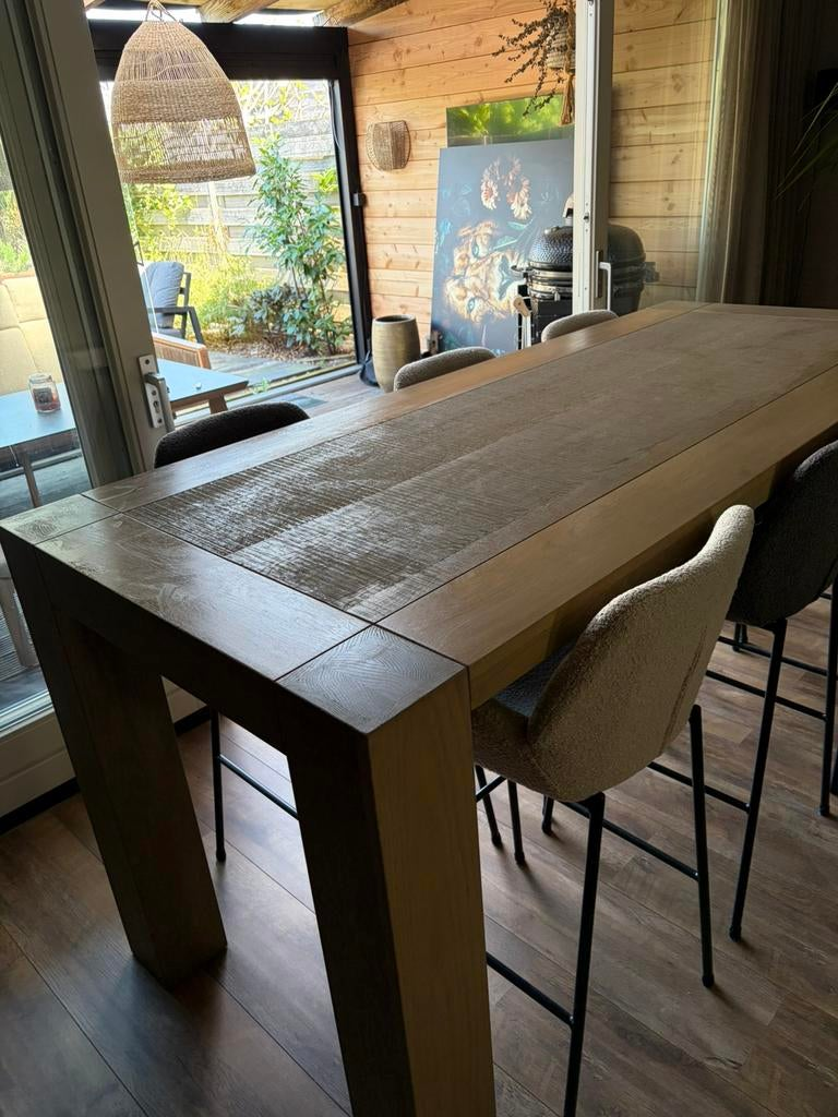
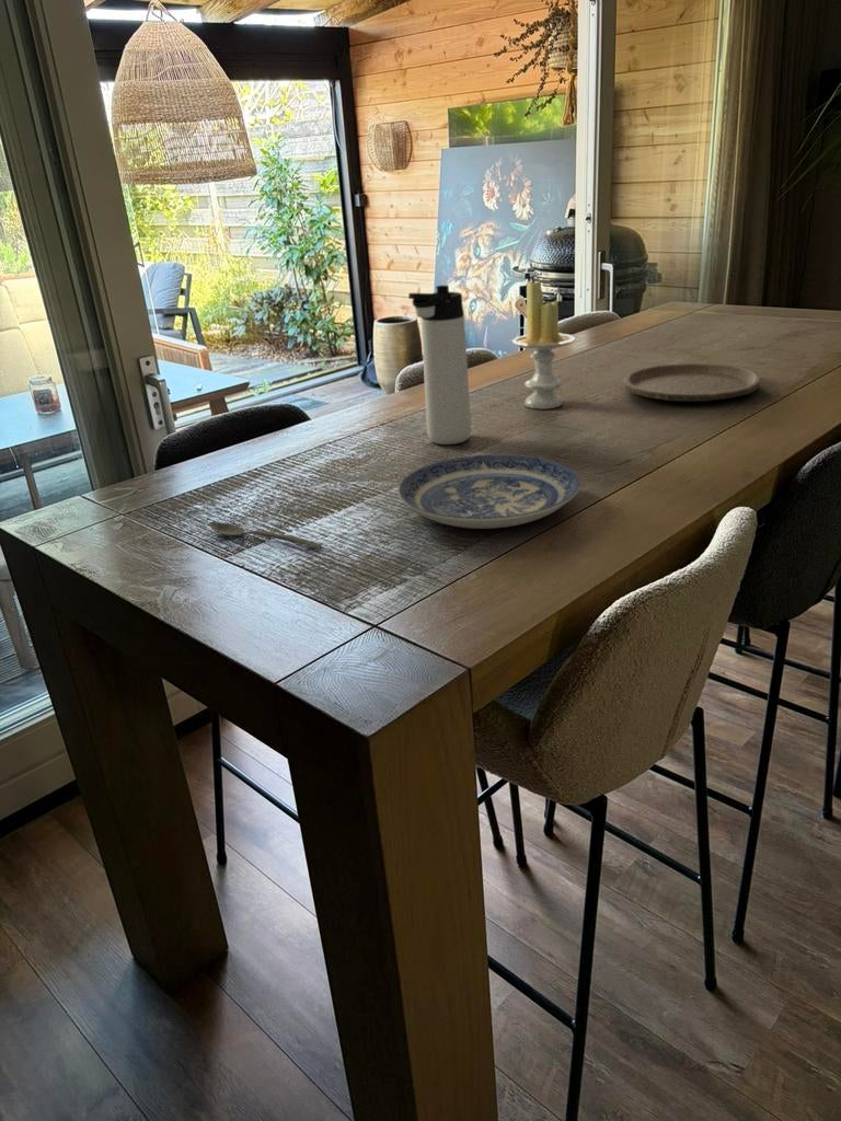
+ plate (488, 495)
+ thermos bottle (439, 368)
+ plate (690, 382)
+ candle (543, 344)
+ spoon (263, 534)
